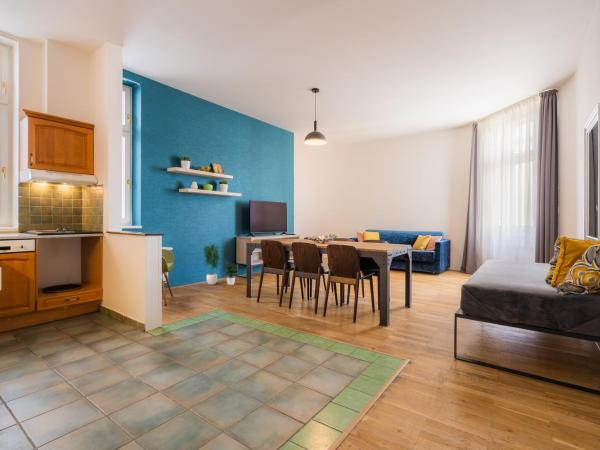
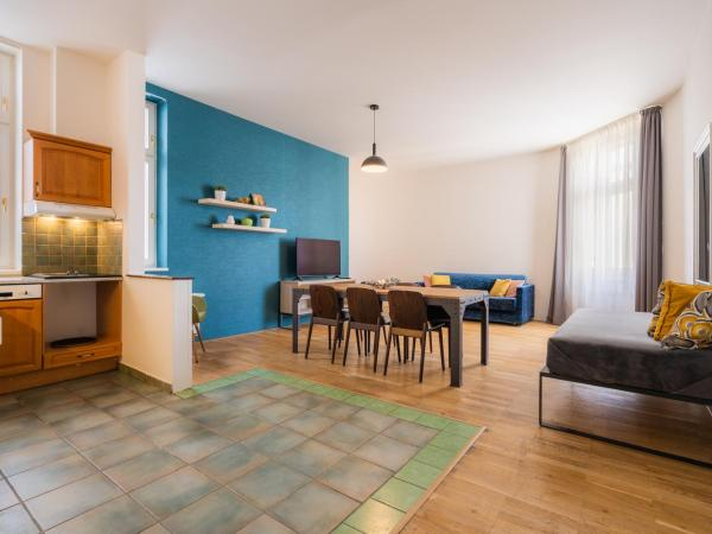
- potted plant (219, 263)
